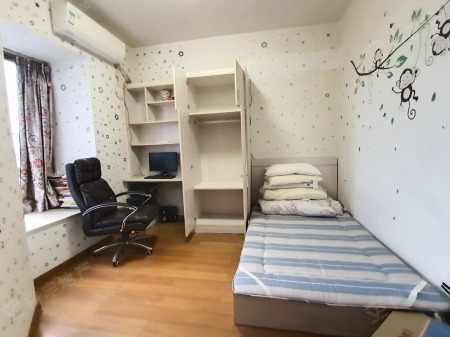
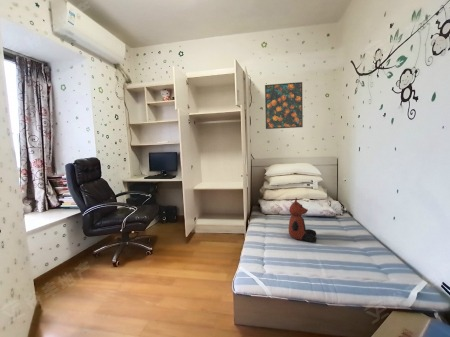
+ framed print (283, 106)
+ teddy bear (302, 218)
